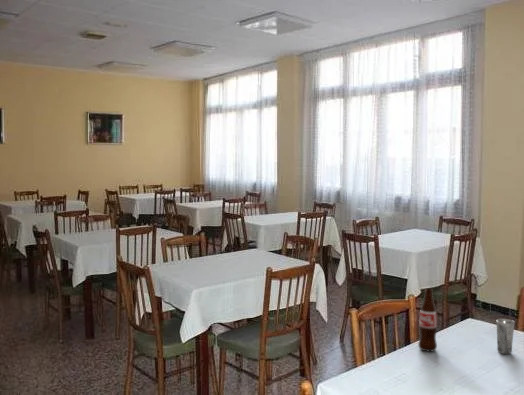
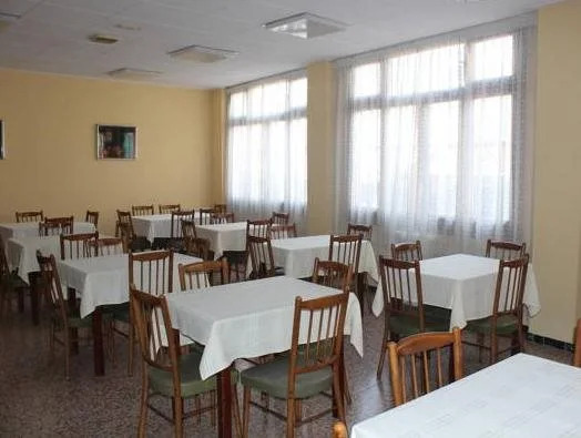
- bottle (428, 319)
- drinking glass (504, 336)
